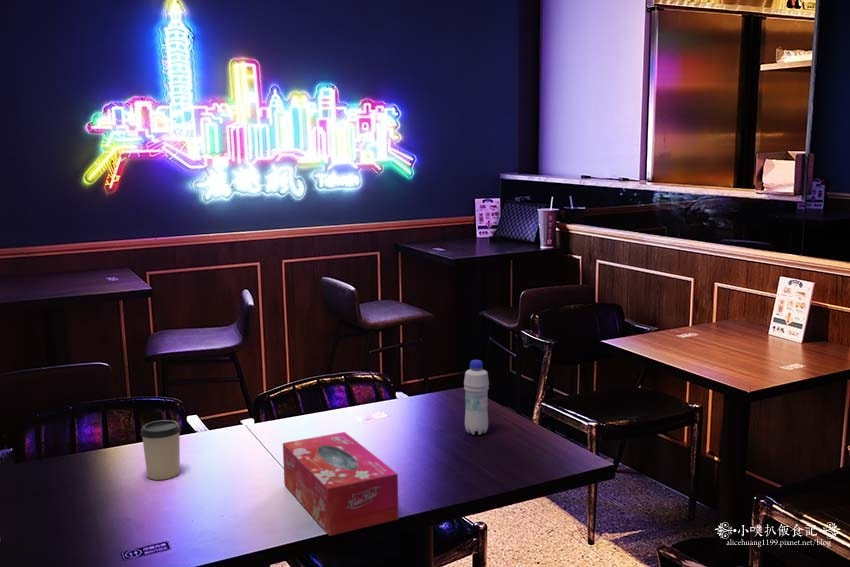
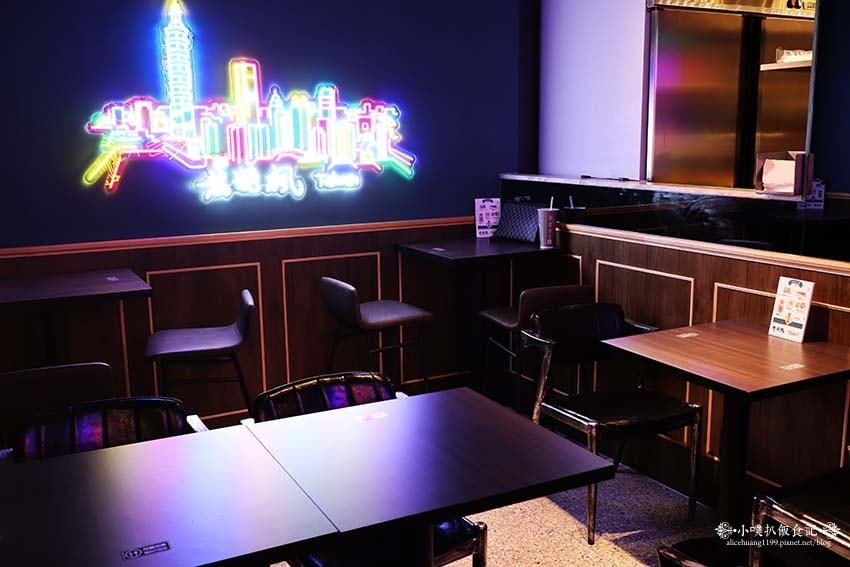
- bottle (476, 396)
- cup (161, 449)
- tissue box (337, 479)
